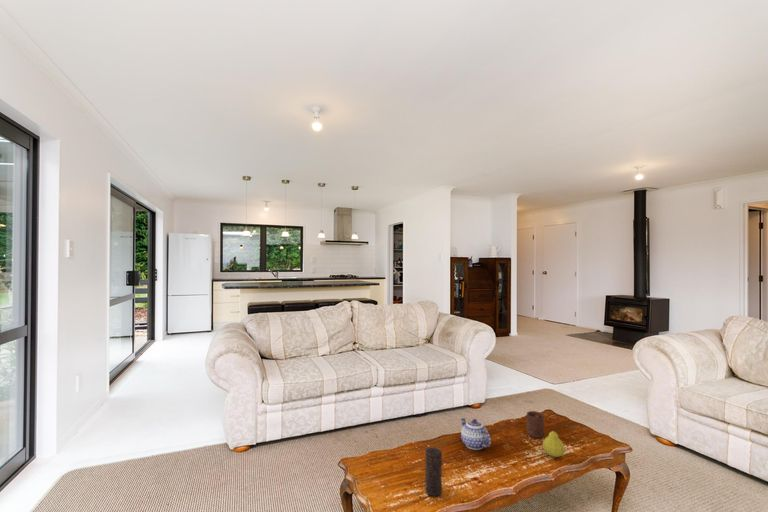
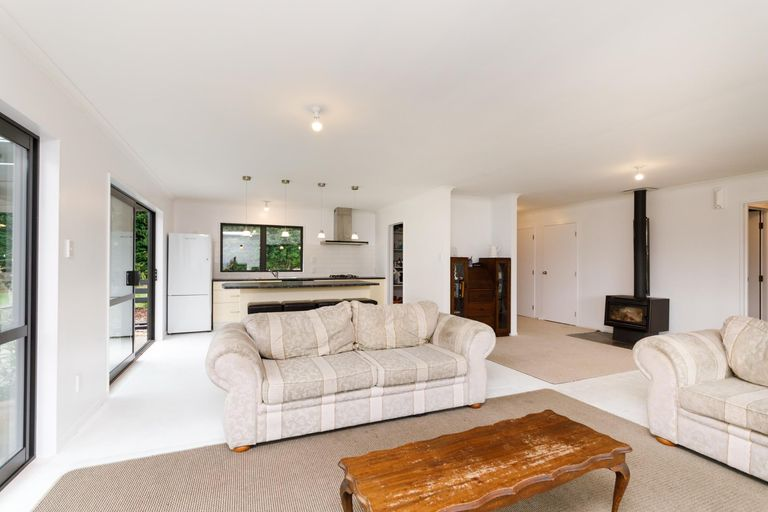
- fruit (553, 442)
- teapot (474, 432)
- cup (534, 423)
- candle (433, 471)
